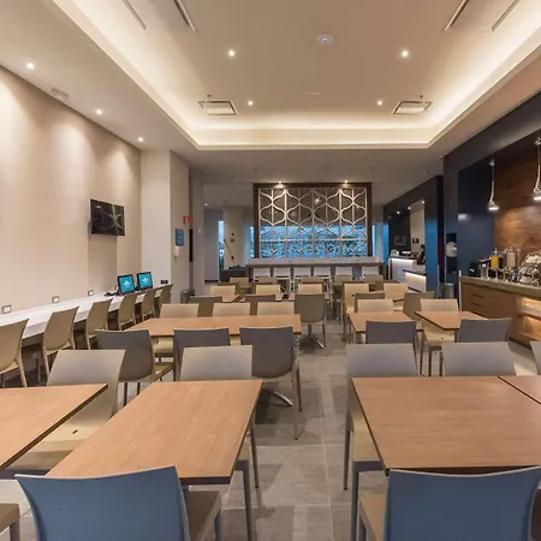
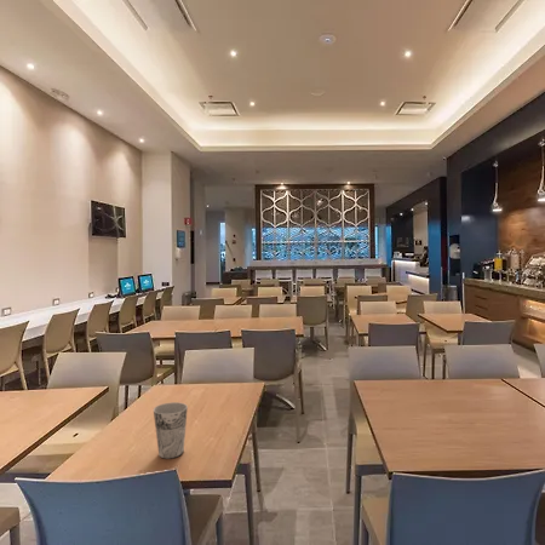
+ cup (171, 430)
